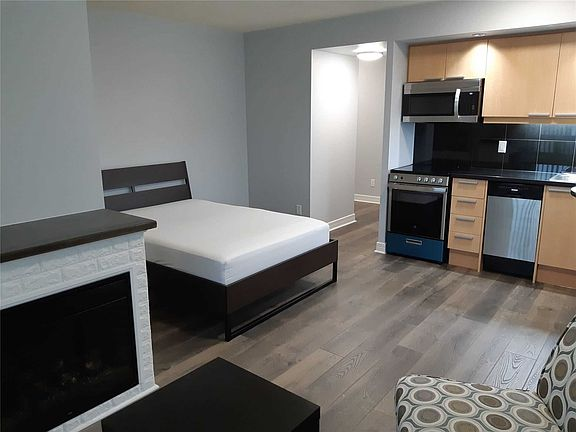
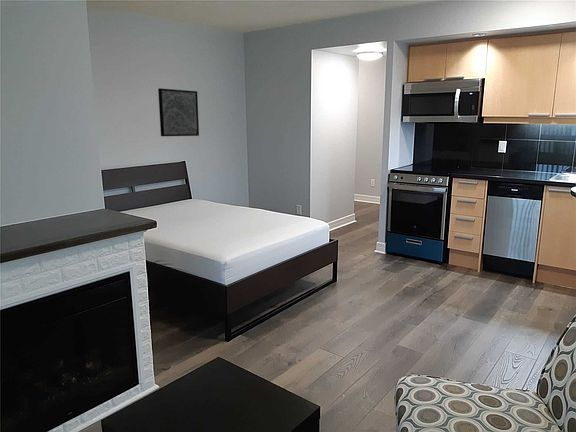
+ wall art (179, 113)
